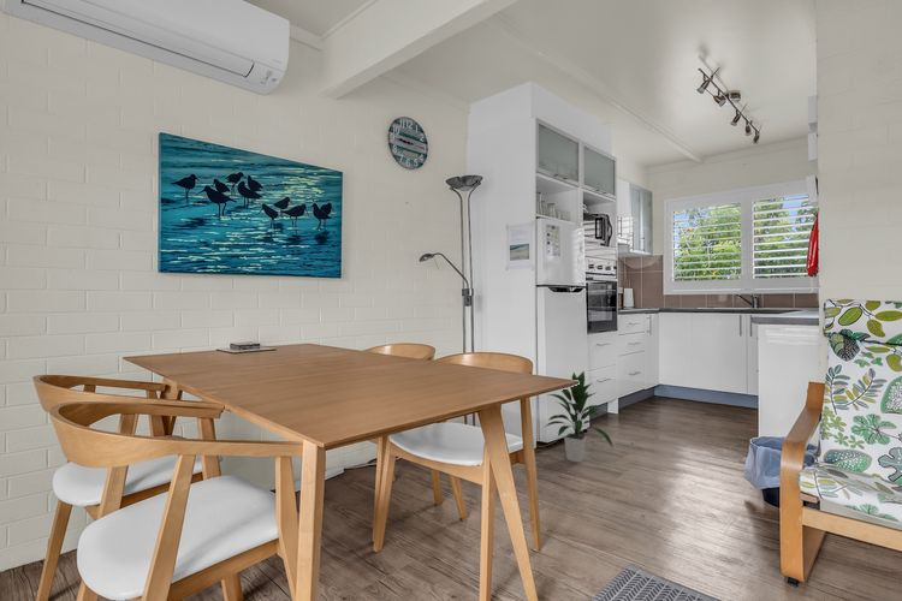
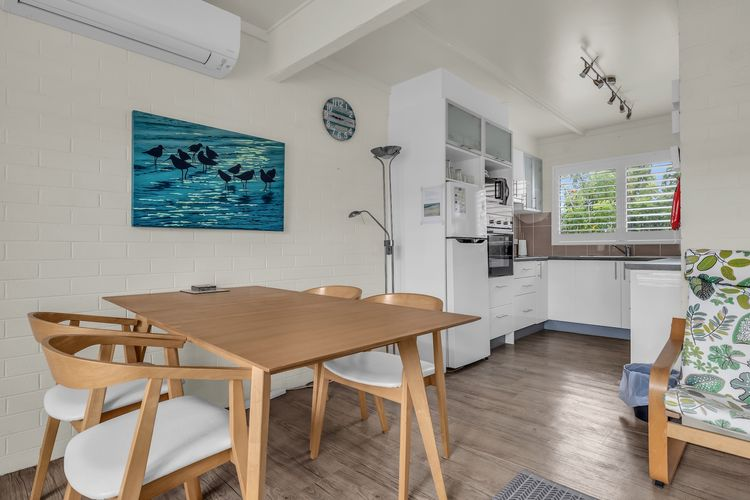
- indoor plant (576, 416)
